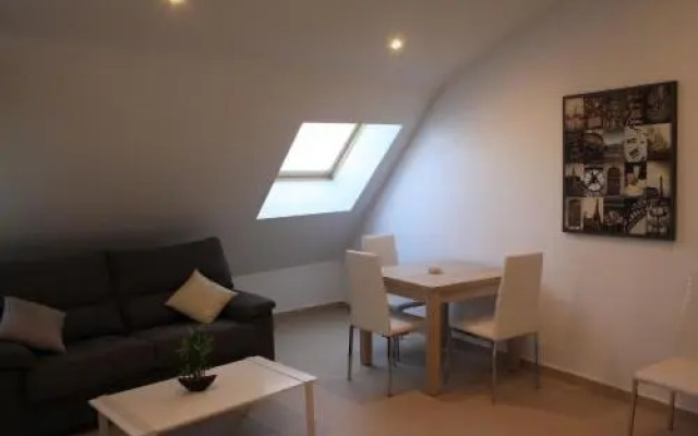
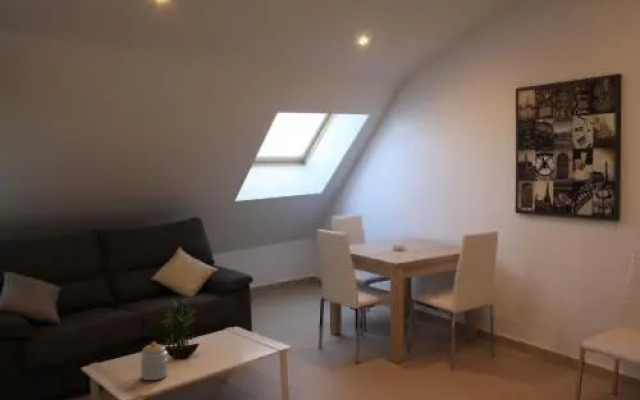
+ jar (154, 359)
